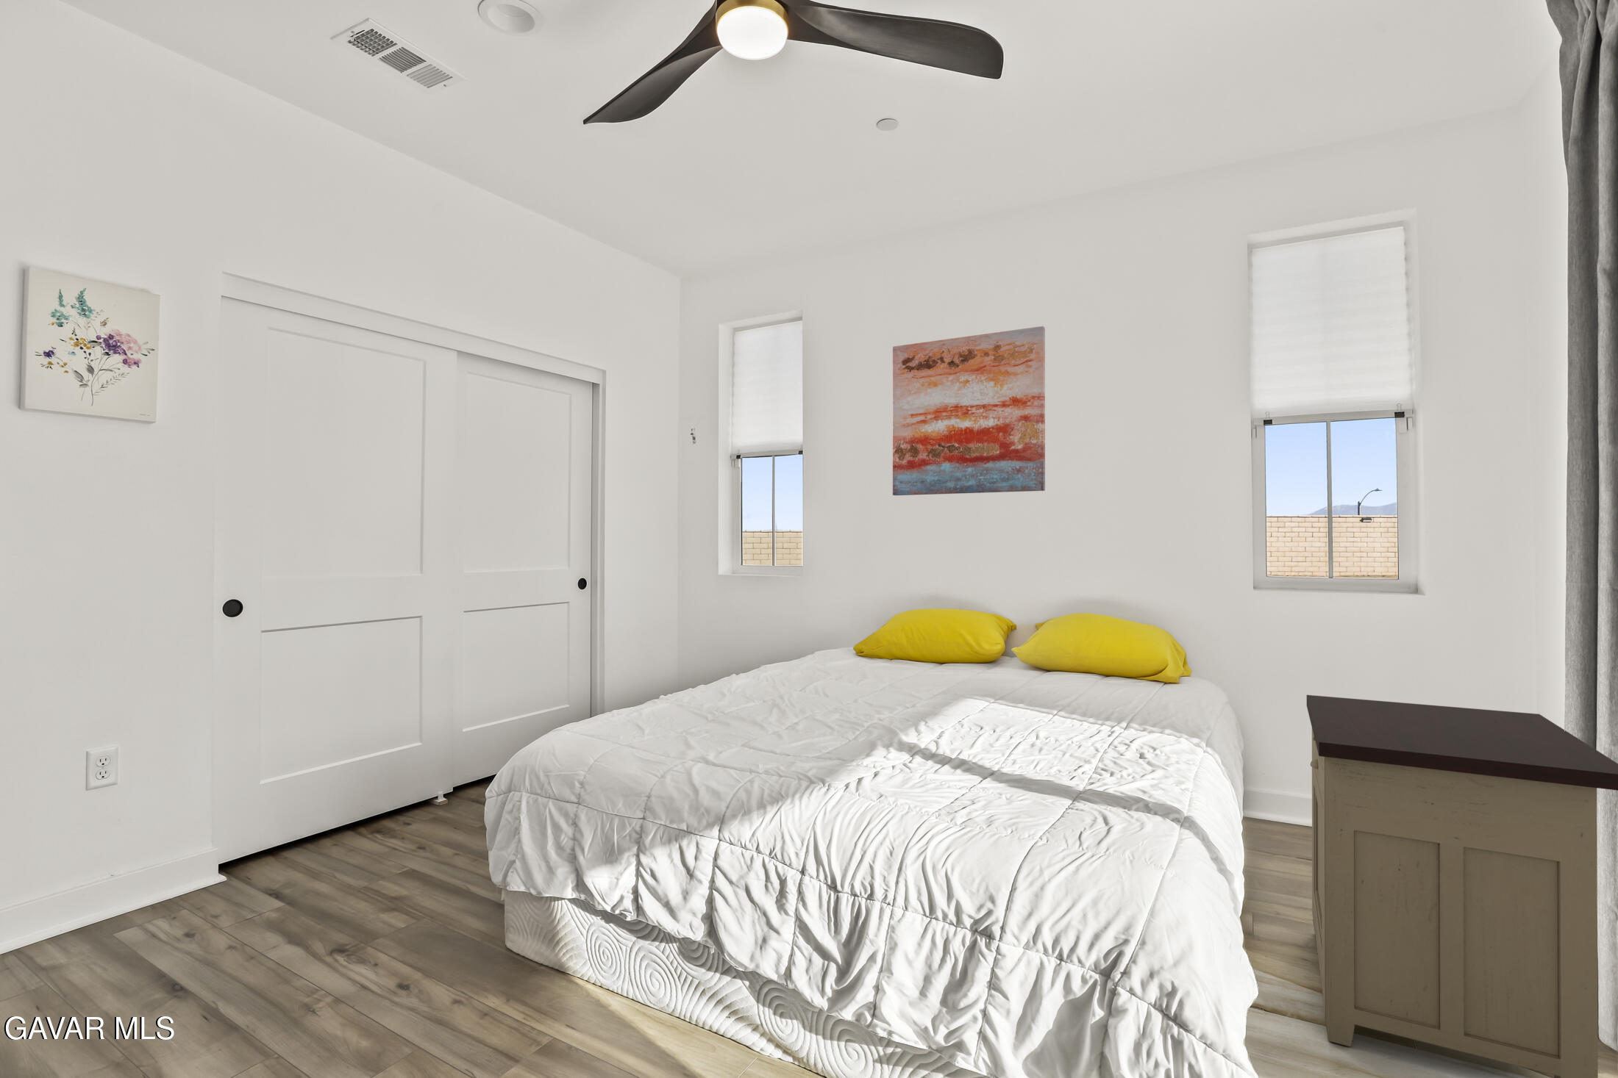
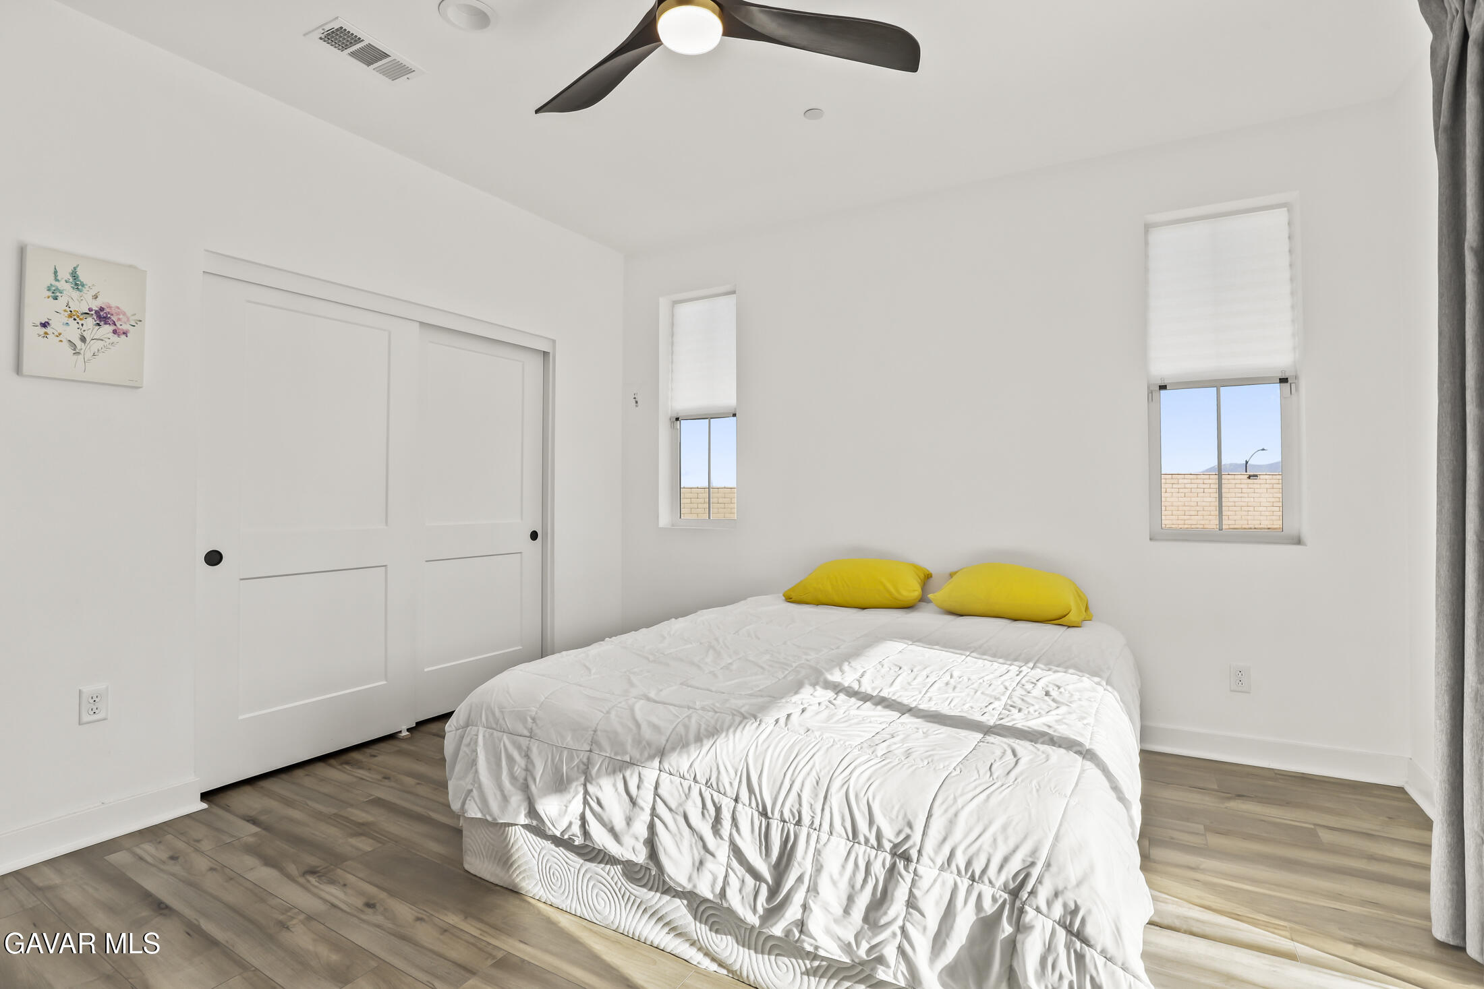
- nightstand (1436, 866)
- wall art (966, 415)
